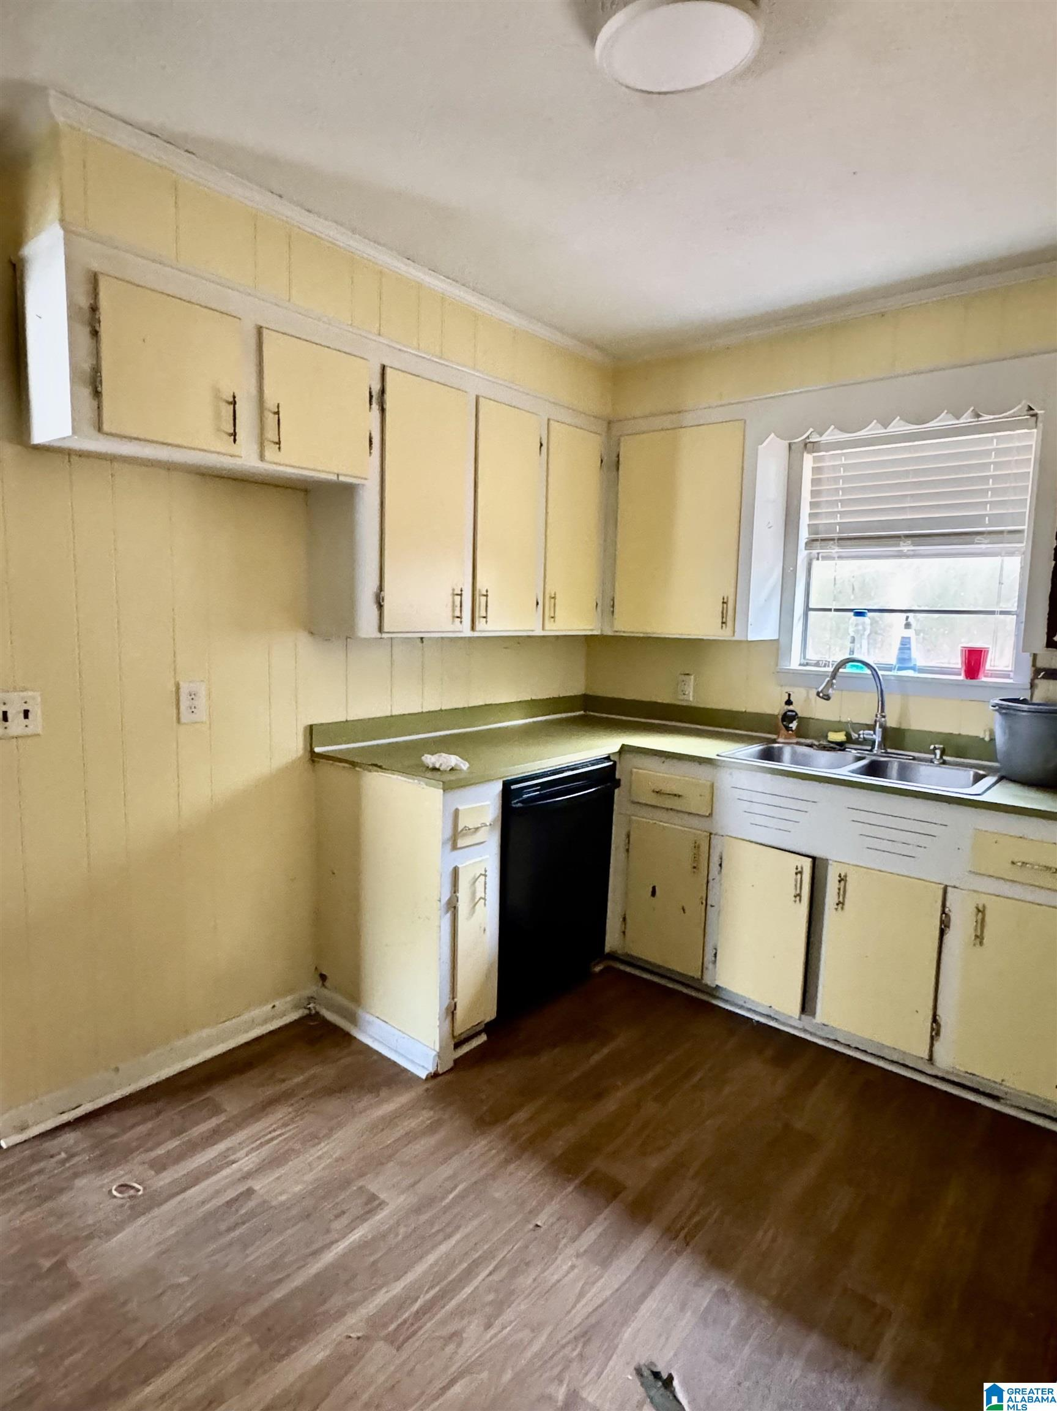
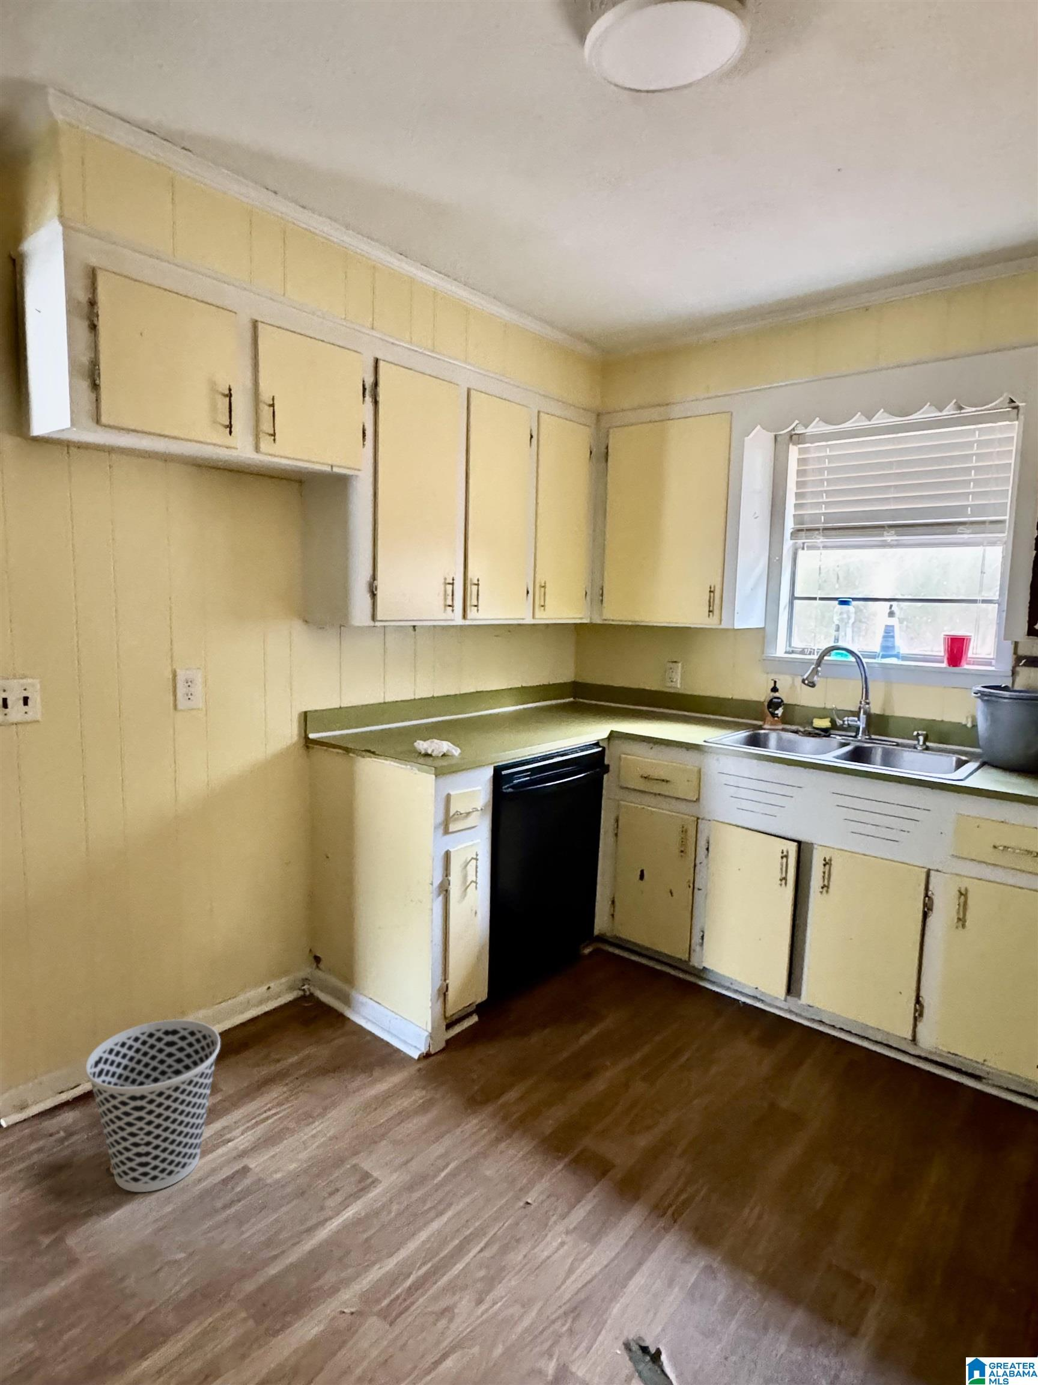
+ wastebasket (156, 1107)
